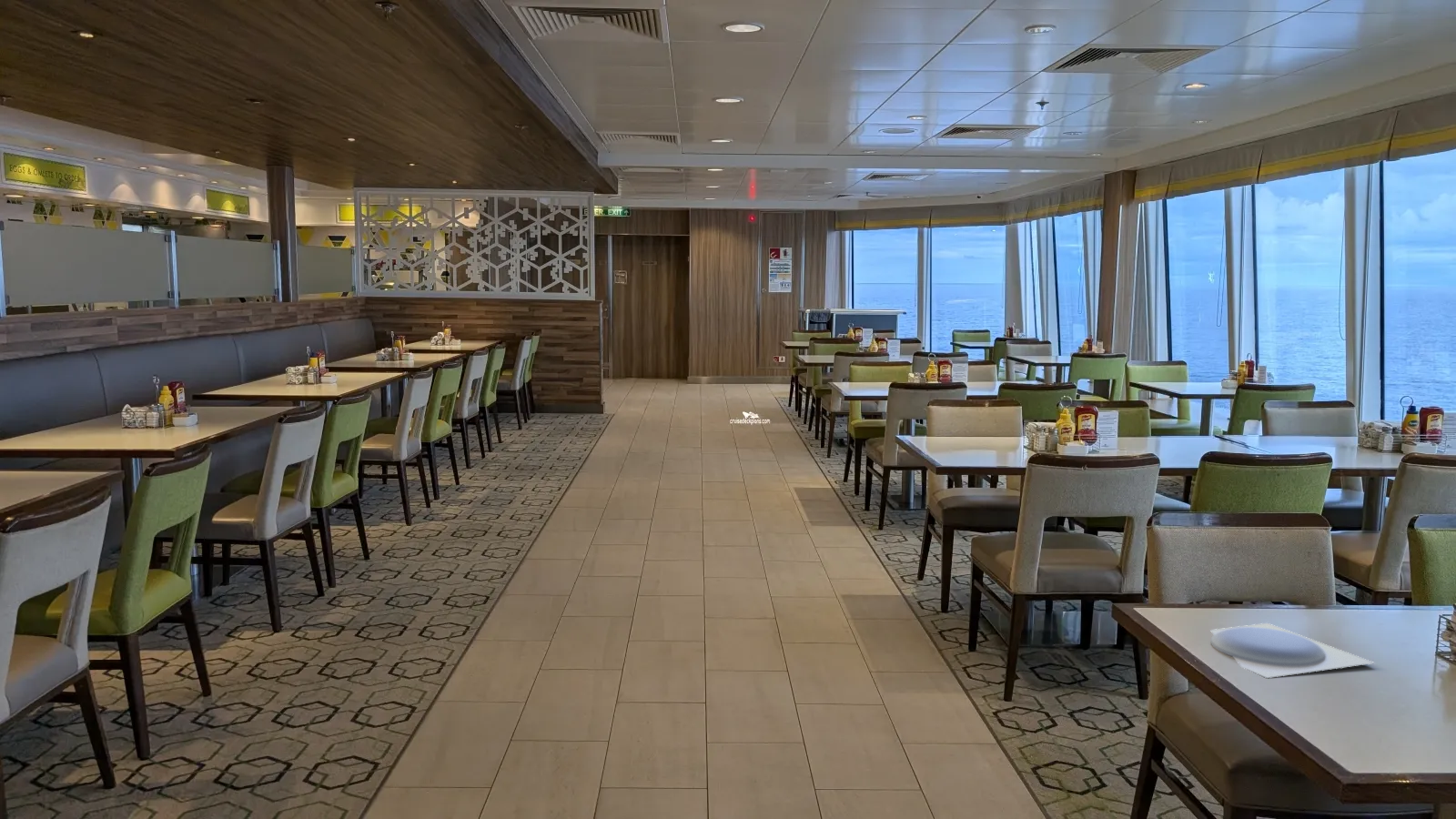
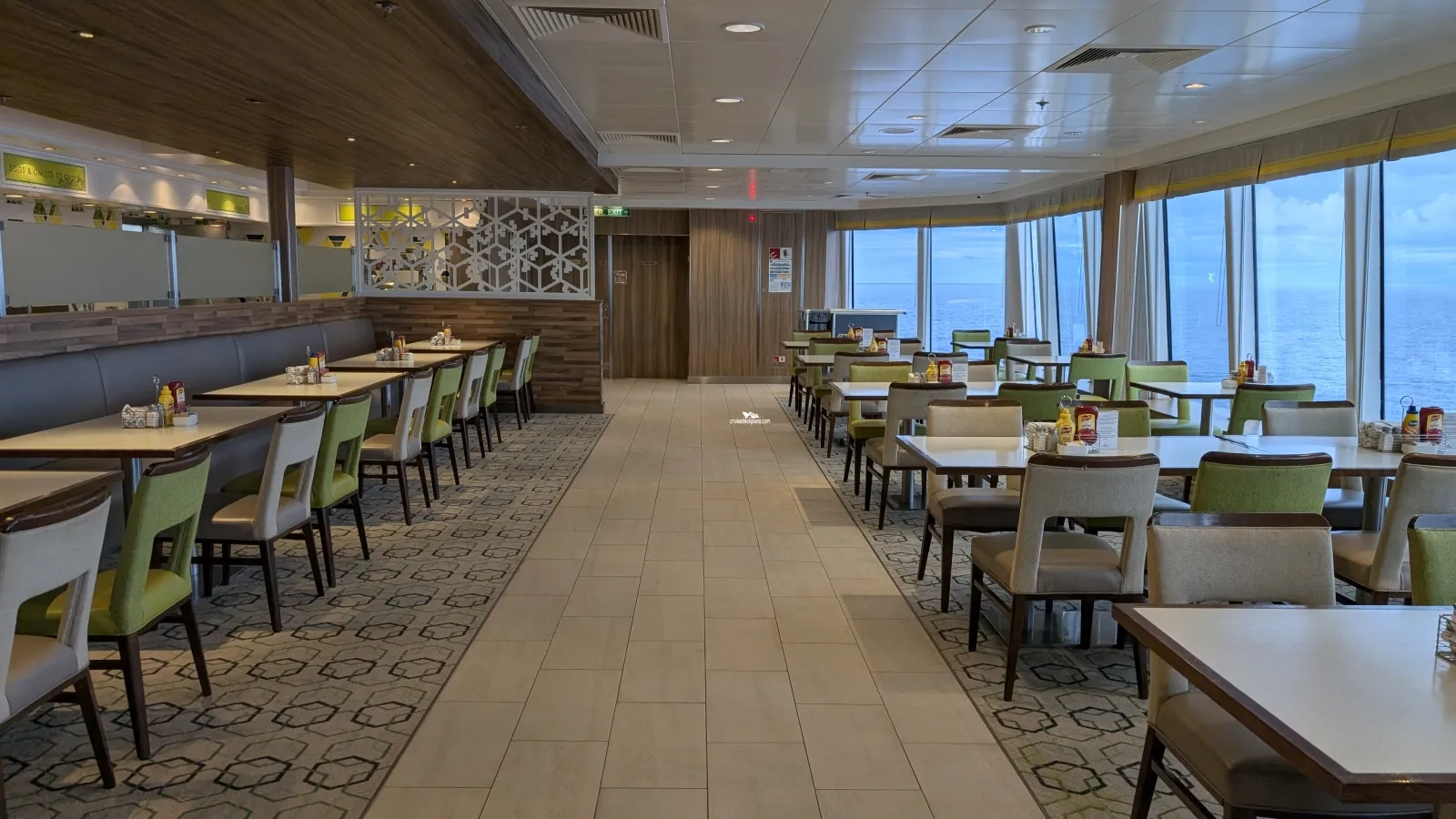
- plate (1267, 642)
